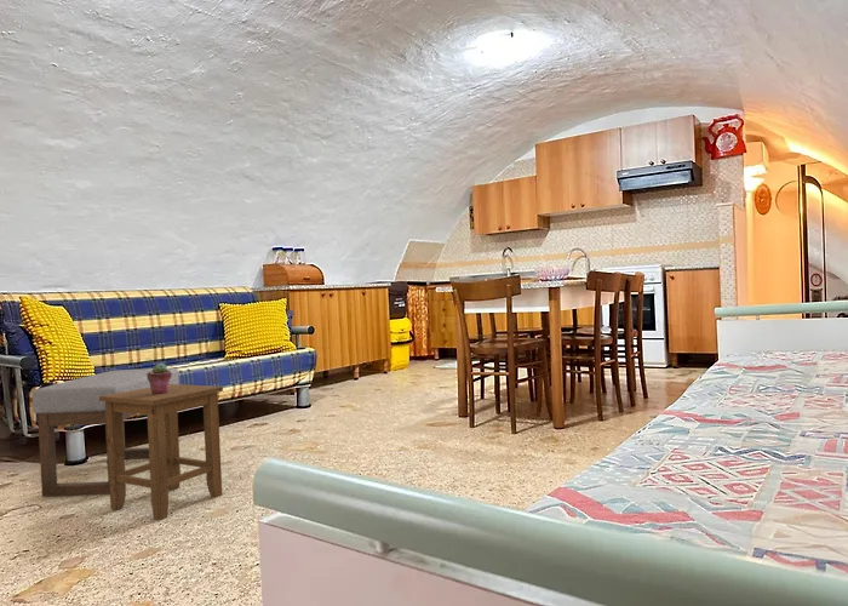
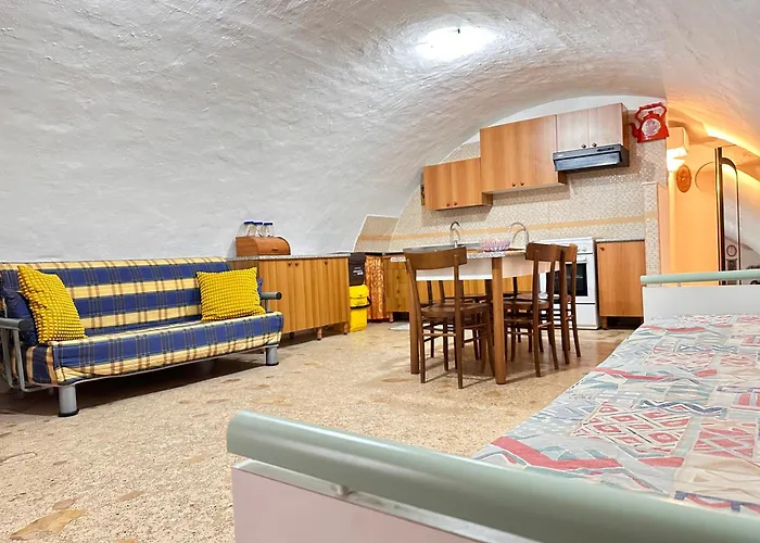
- stool (165, 446)
- ottoman (122, 424)
- potted succulent (159, 377)
